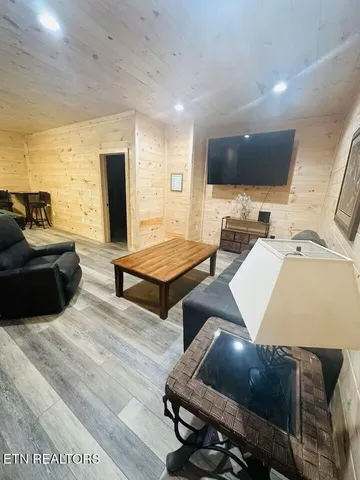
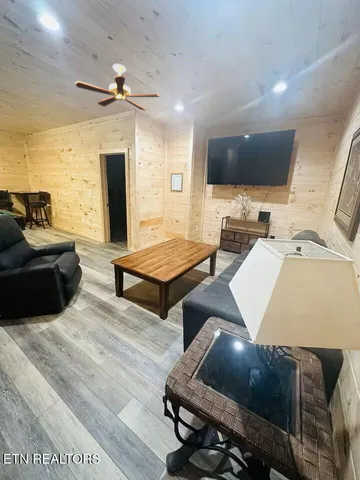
+ ceiling fan (119, 81)
